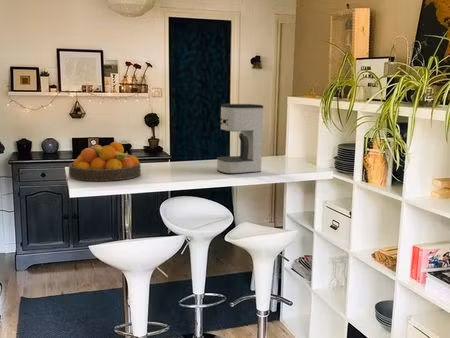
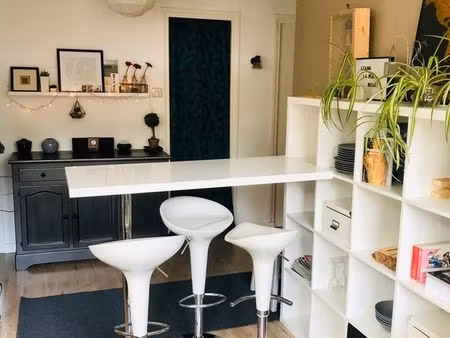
- coffee maker (239, 137)
- fruit bowl (105, 159)
